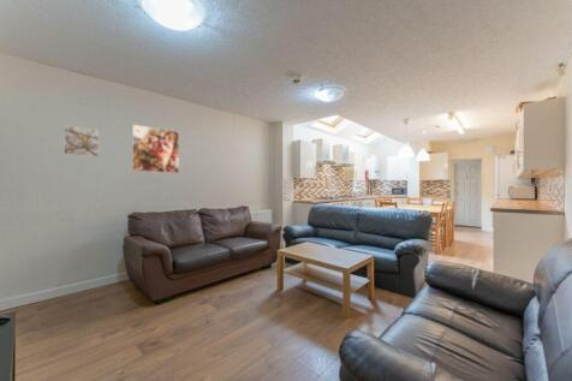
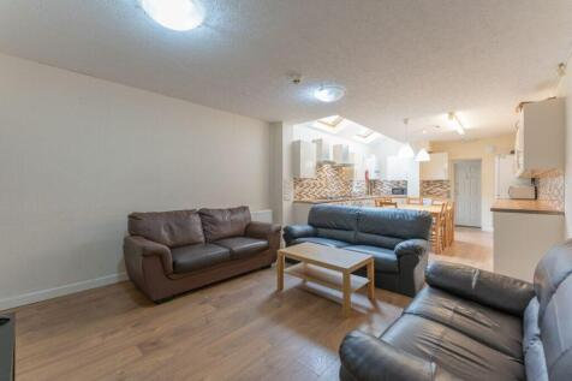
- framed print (81, 142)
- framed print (156, 150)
